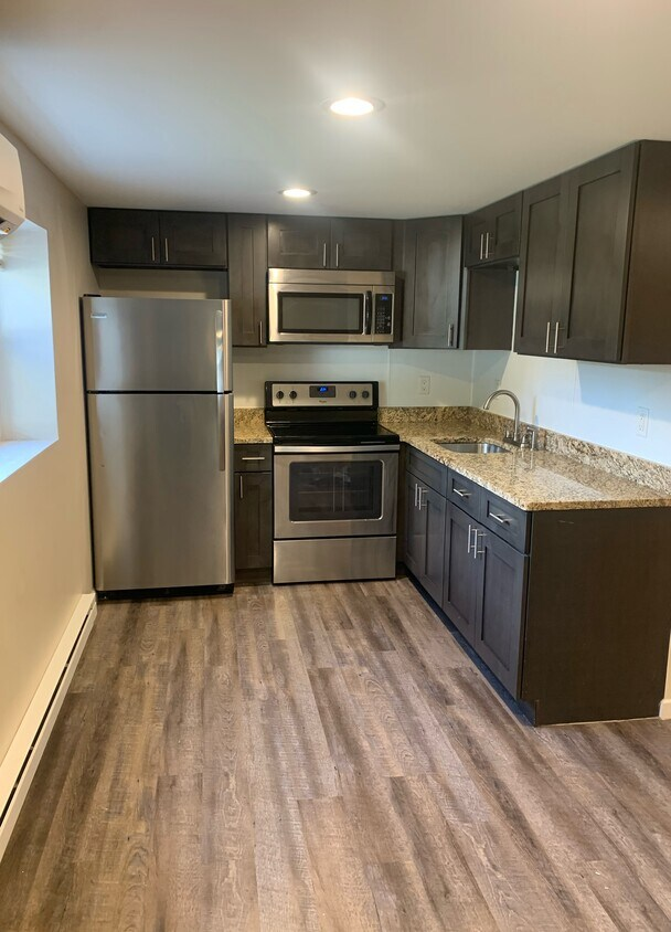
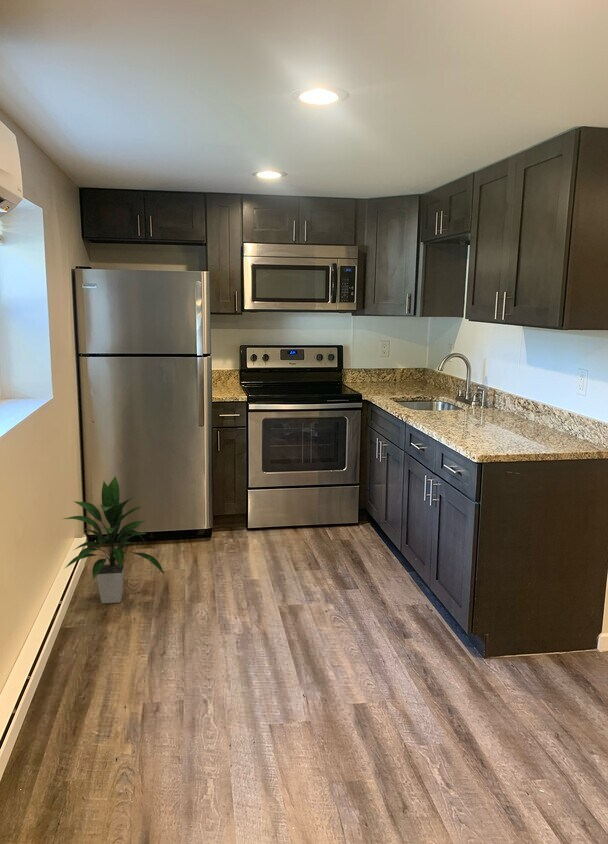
+ indoor plant (112, 542)
